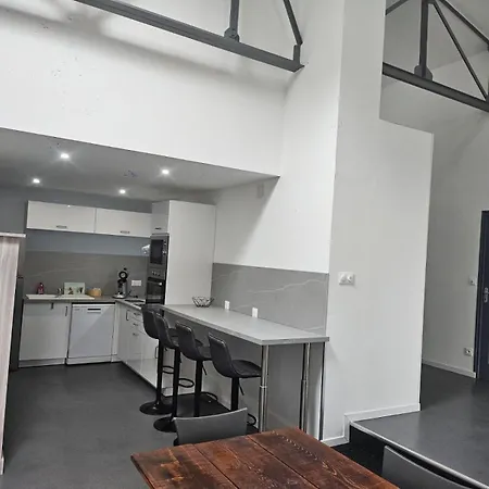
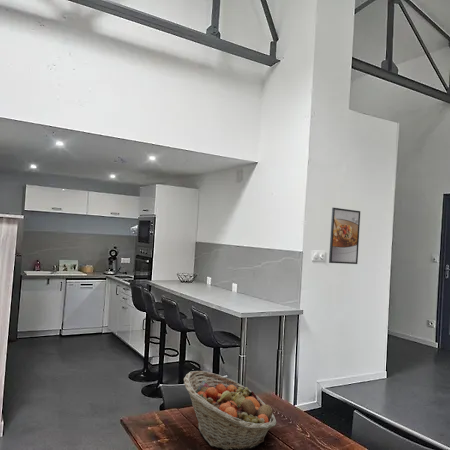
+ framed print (345, 236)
+ fruit basket (228, 406)
